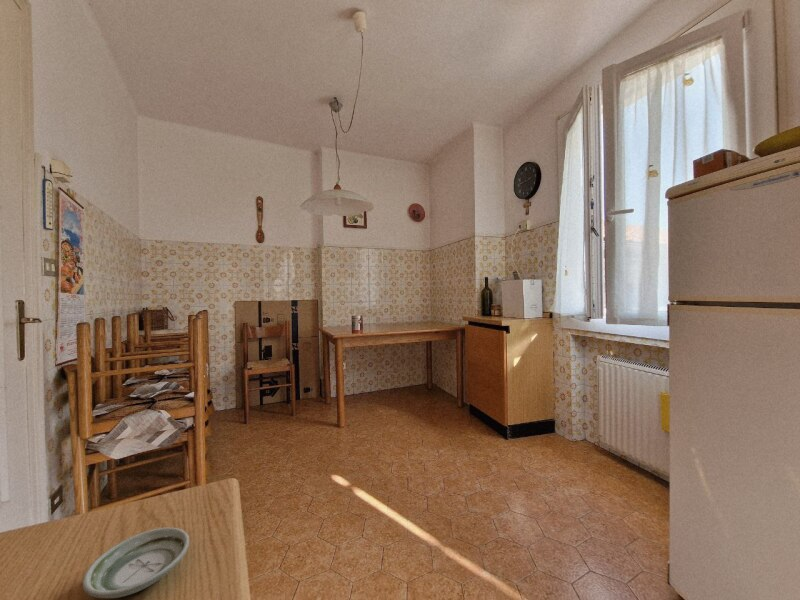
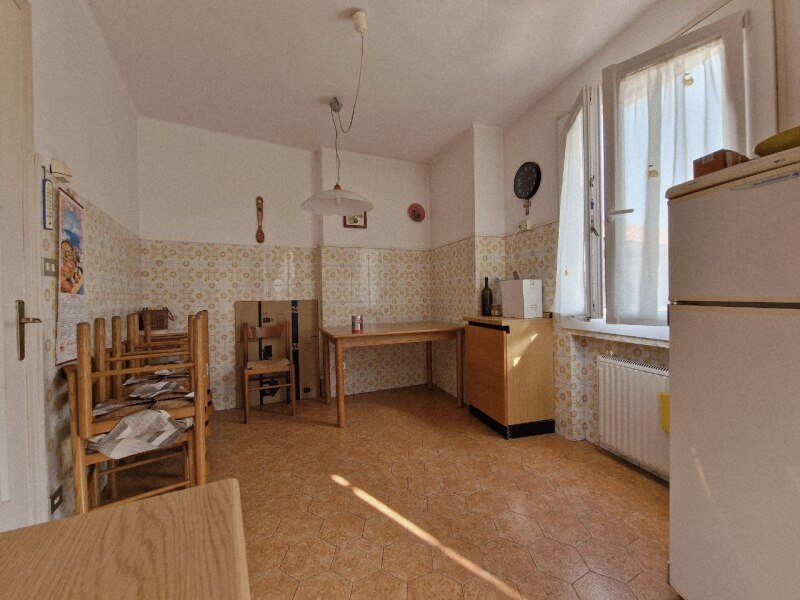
- saucer (140, 565)
